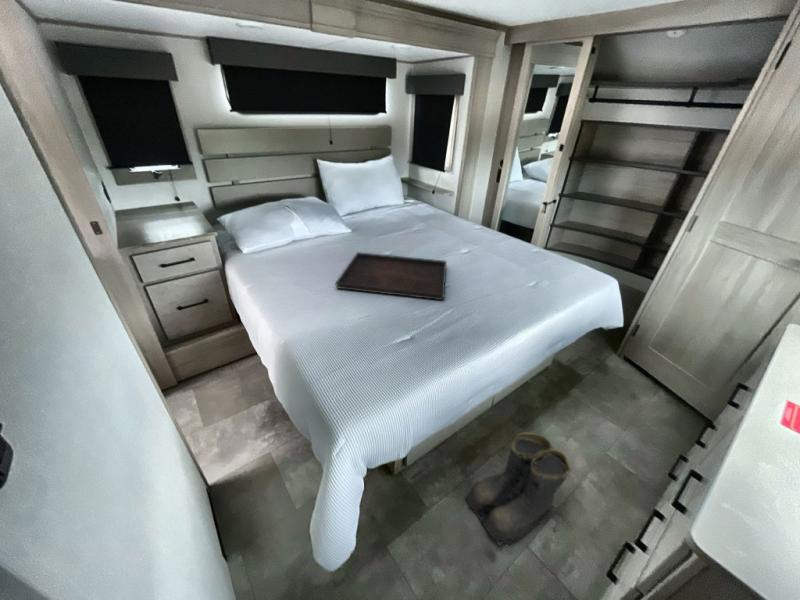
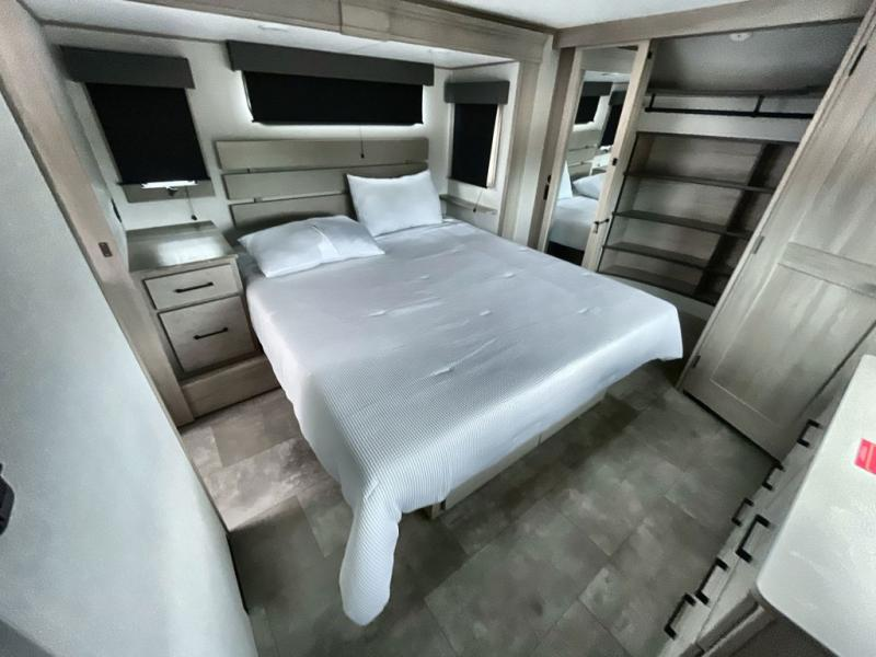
- boots (516, 483)
- serving tray (395, 273)
